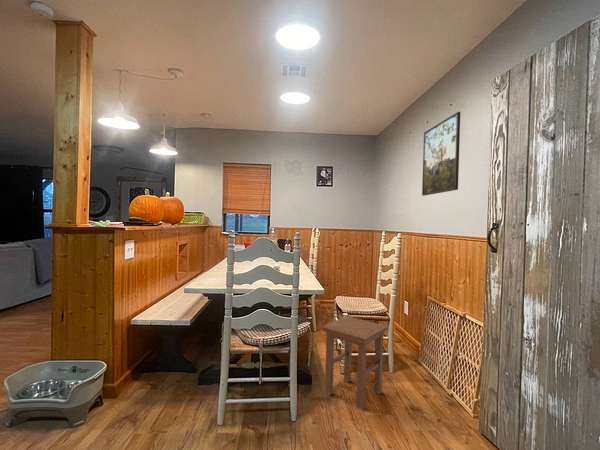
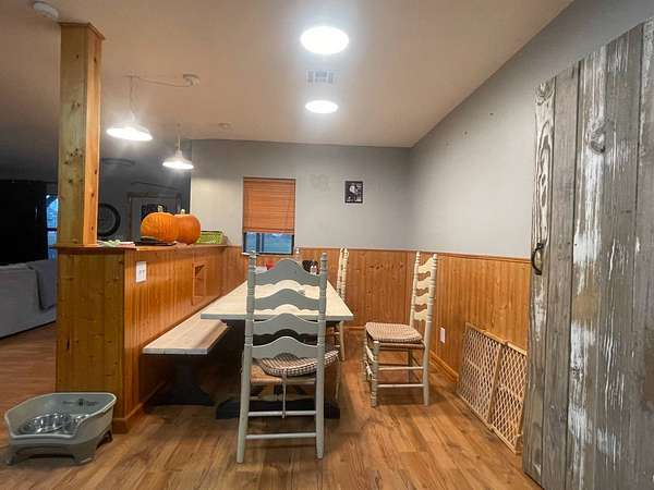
- stool (351, 358)
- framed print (439, 158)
